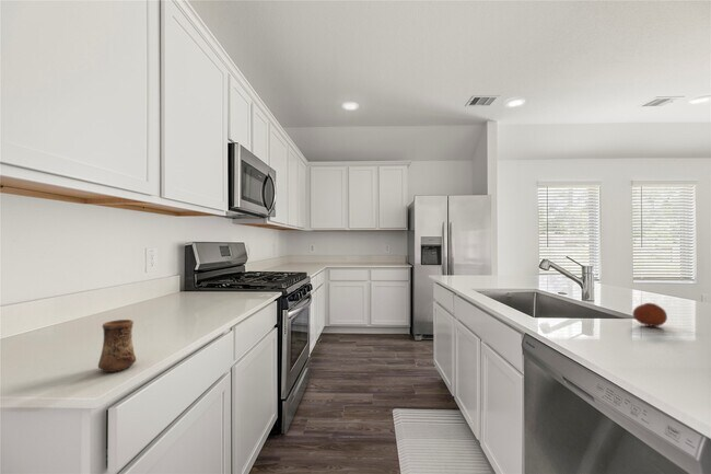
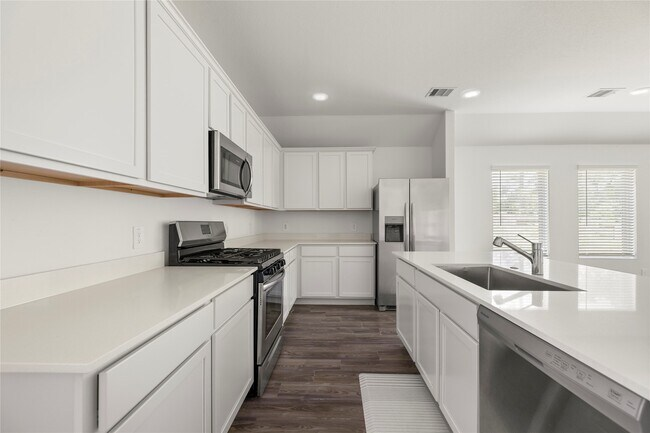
- cup (117, 345)
- fruit (649, 313)
